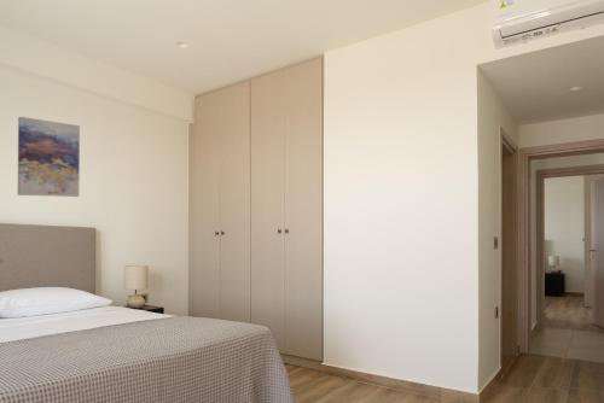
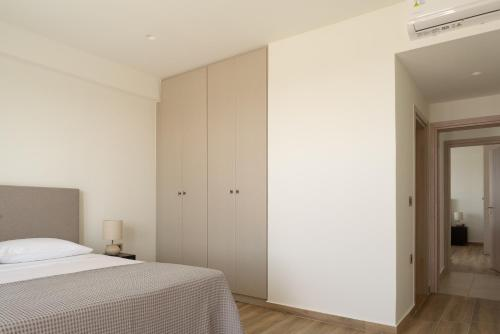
- wall art (50, 158)
